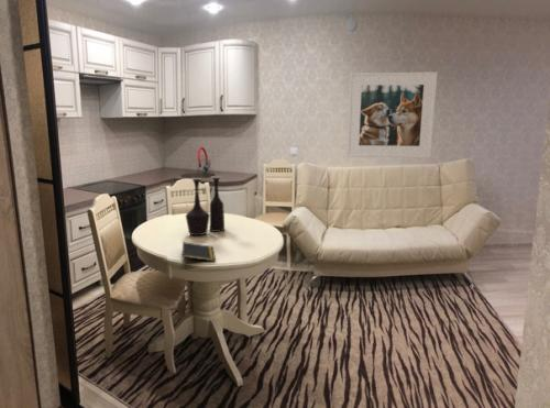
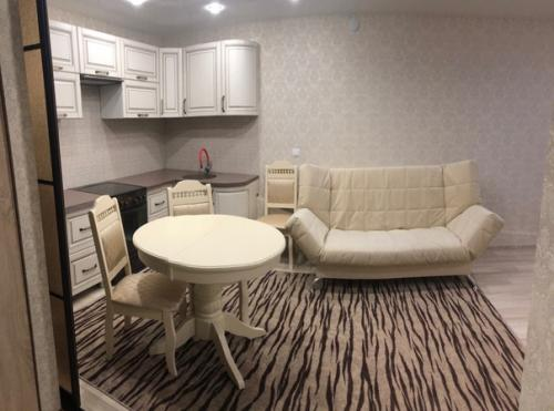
- notepad (198, 251)
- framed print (391, 115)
- vase (201, 208)
